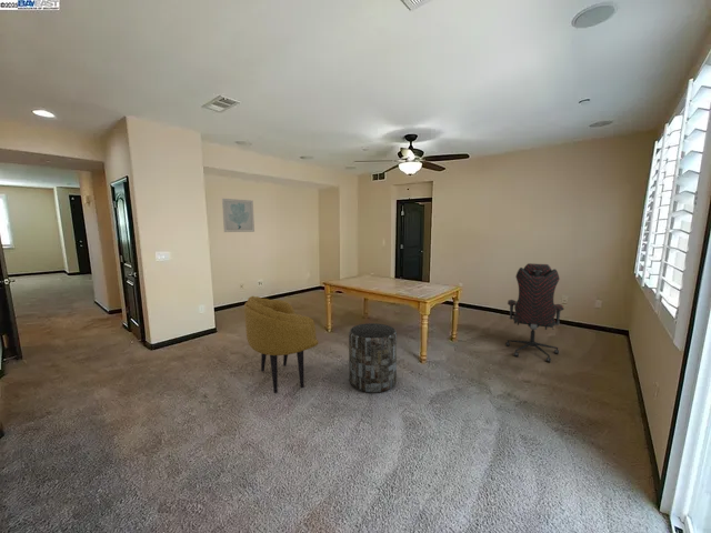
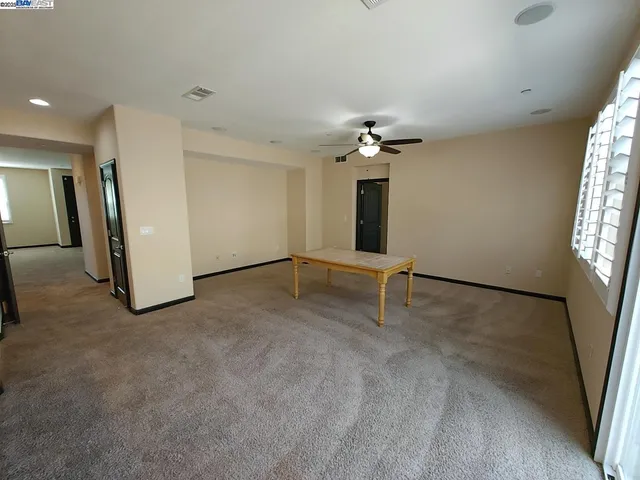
- wall art (239, 215)
- armchair (281, 338)
- office chair (534, 308)
- side table (372, 355)
